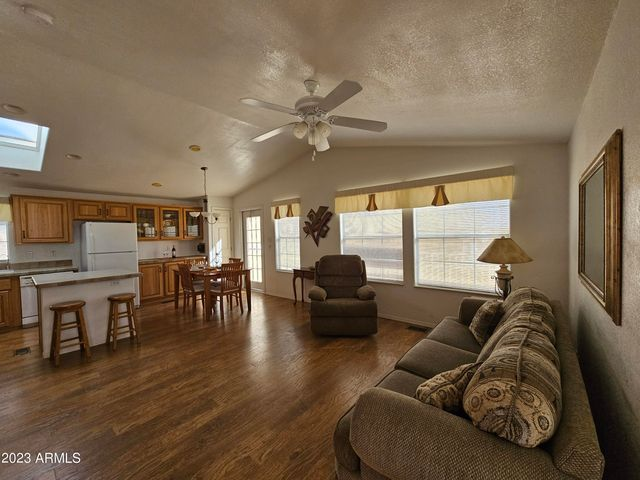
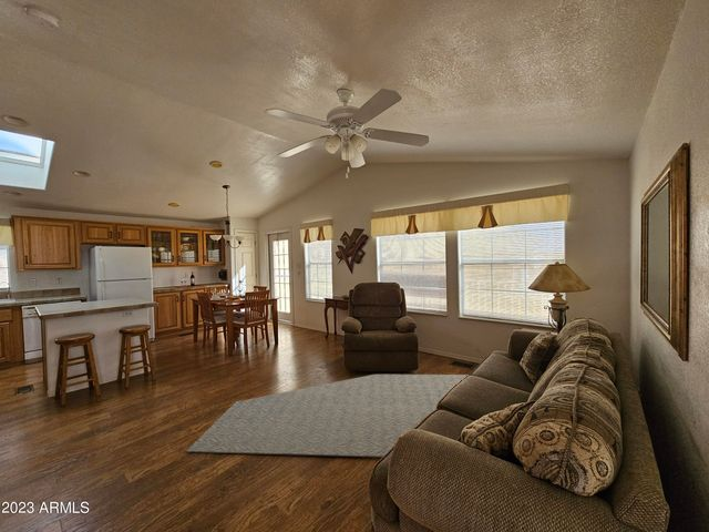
+ rug (362, 403)
